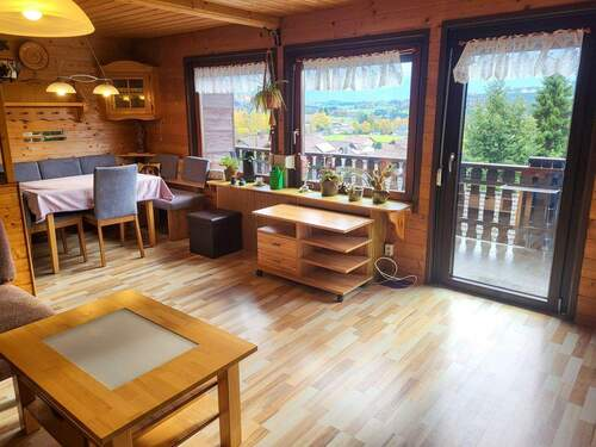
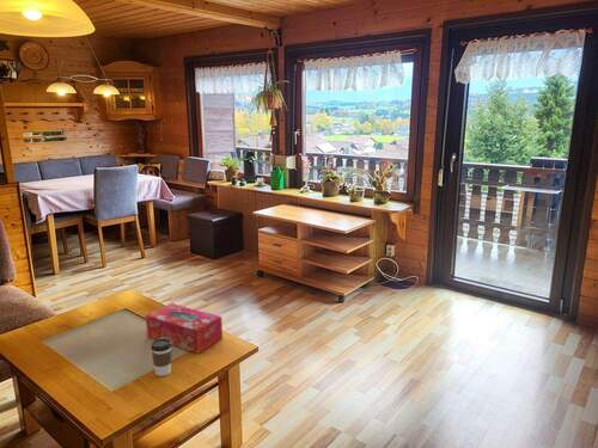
+ tissue box (184, 326)
+ coffee cup (161, 357)
